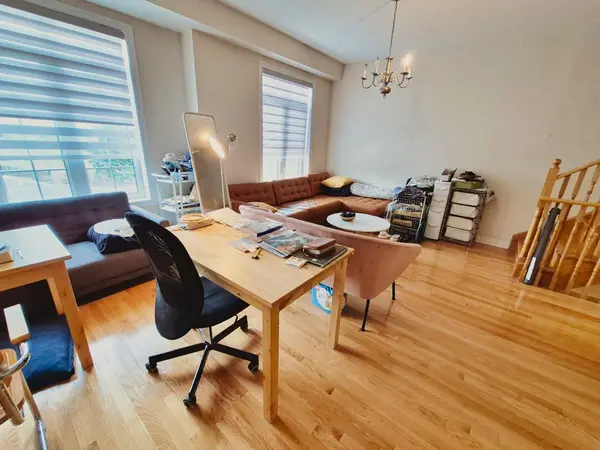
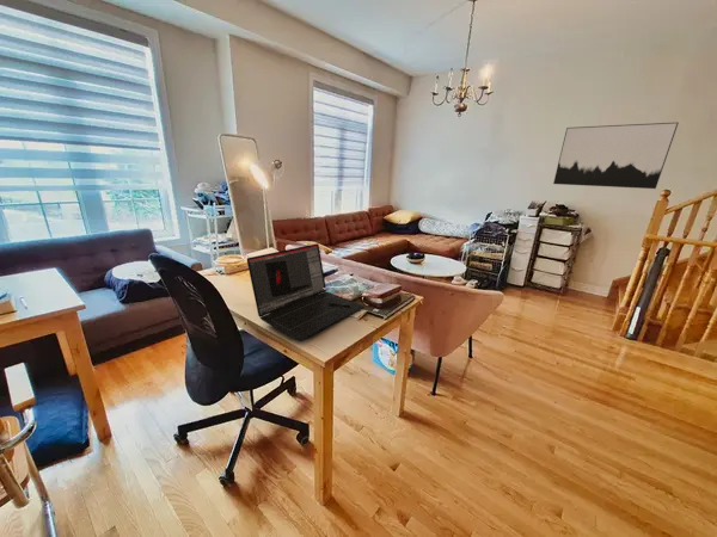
+ wall art (608, 156)
+ laptop (310, 285)
